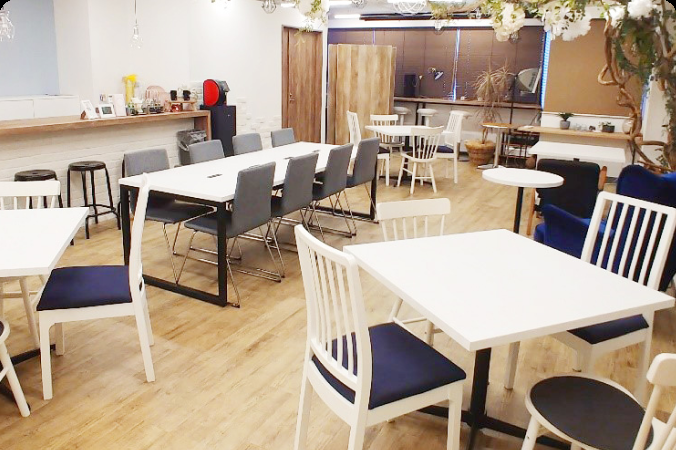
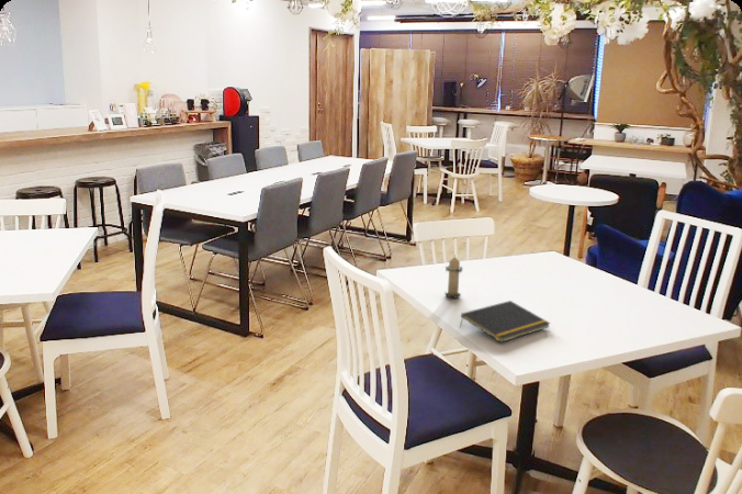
+ notepad (505, 319)
+ candle (453, 276)
